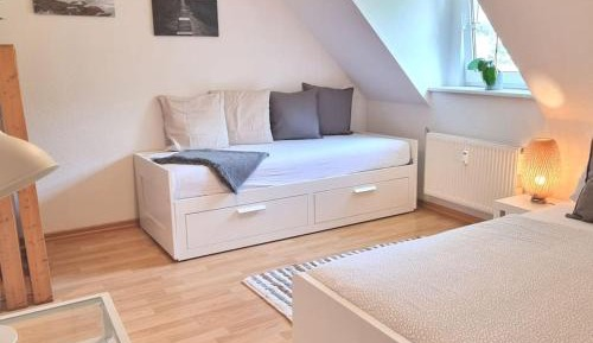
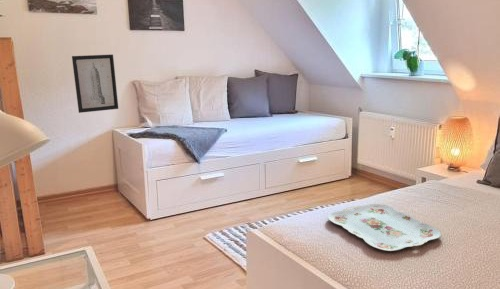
+ wall art (95, 83)
+ serving tray (381, 225)
